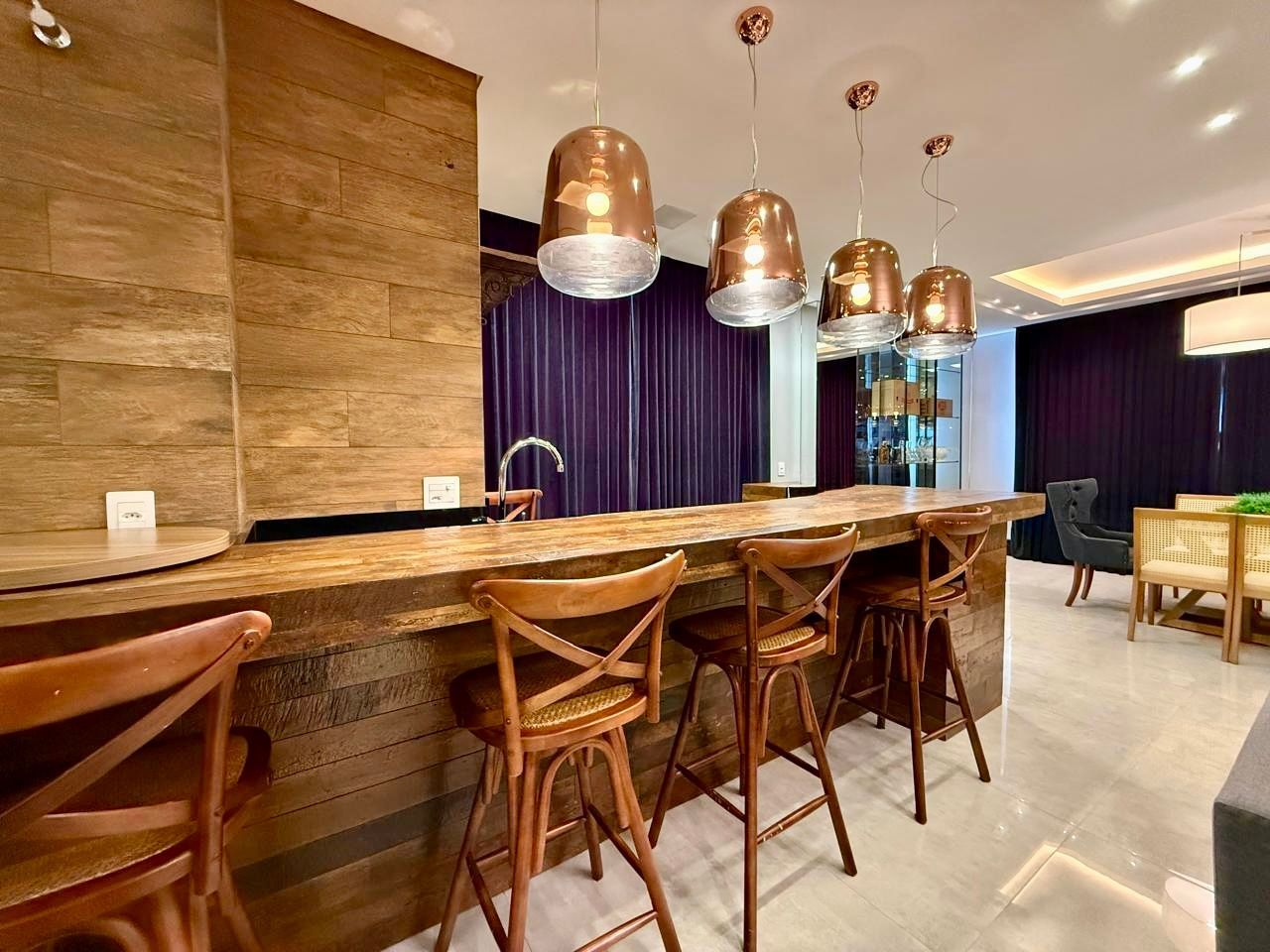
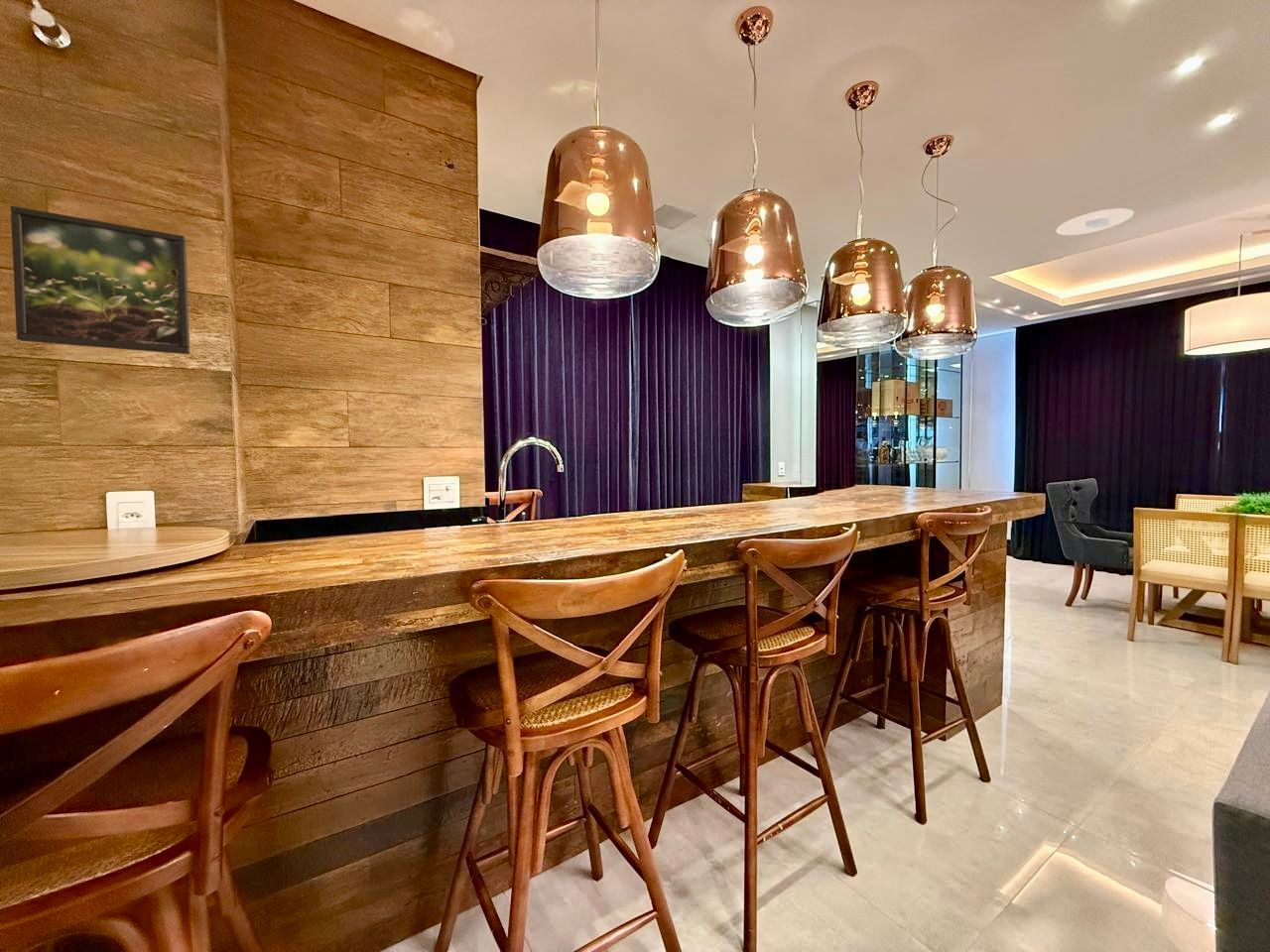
+ recessed light (1093, 219)
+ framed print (106, 286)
